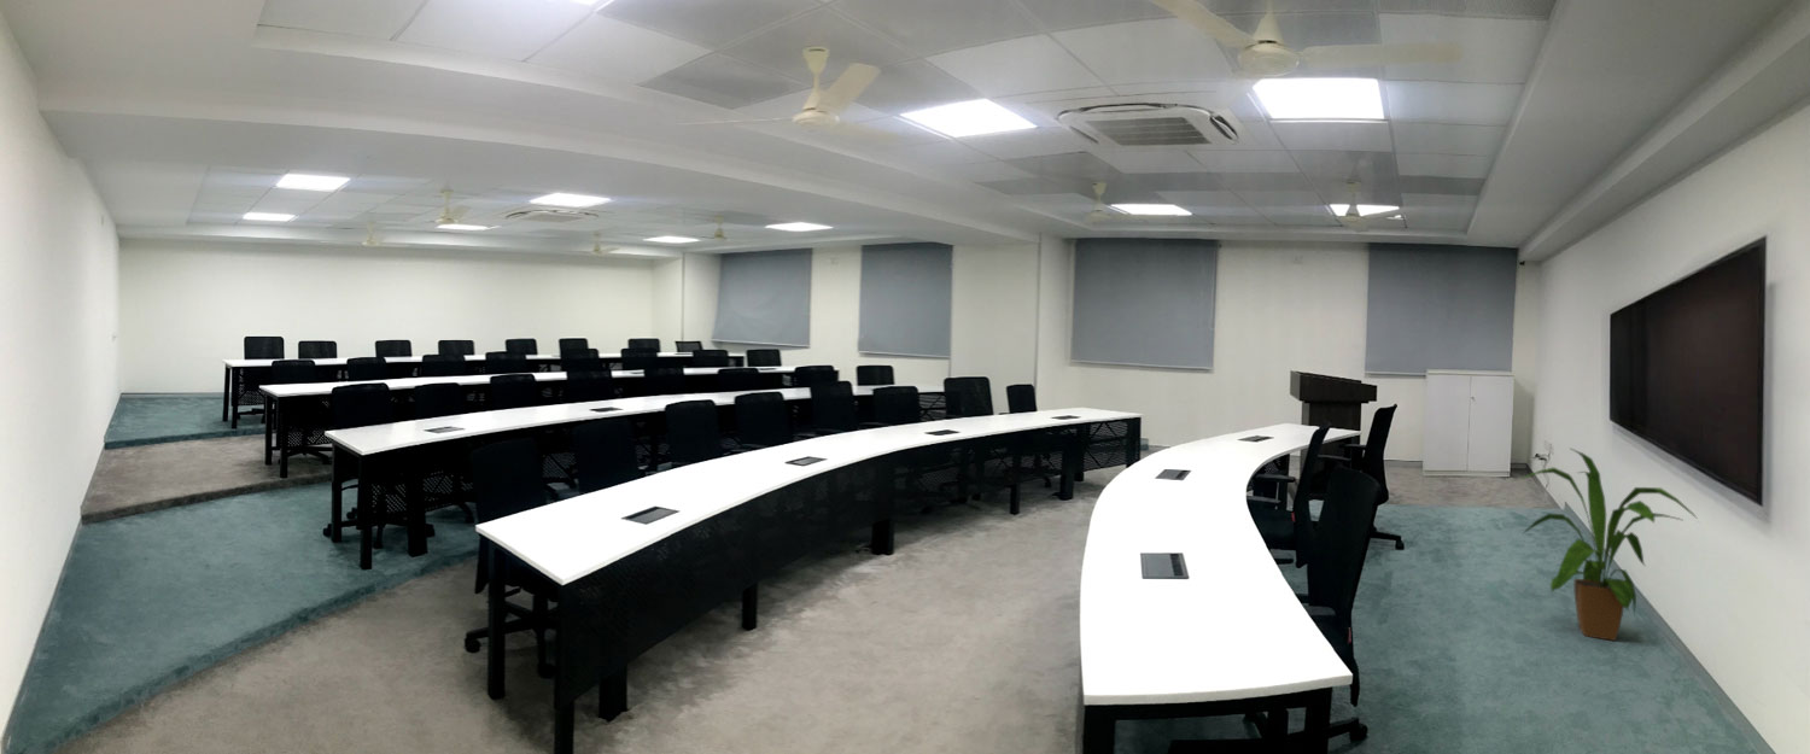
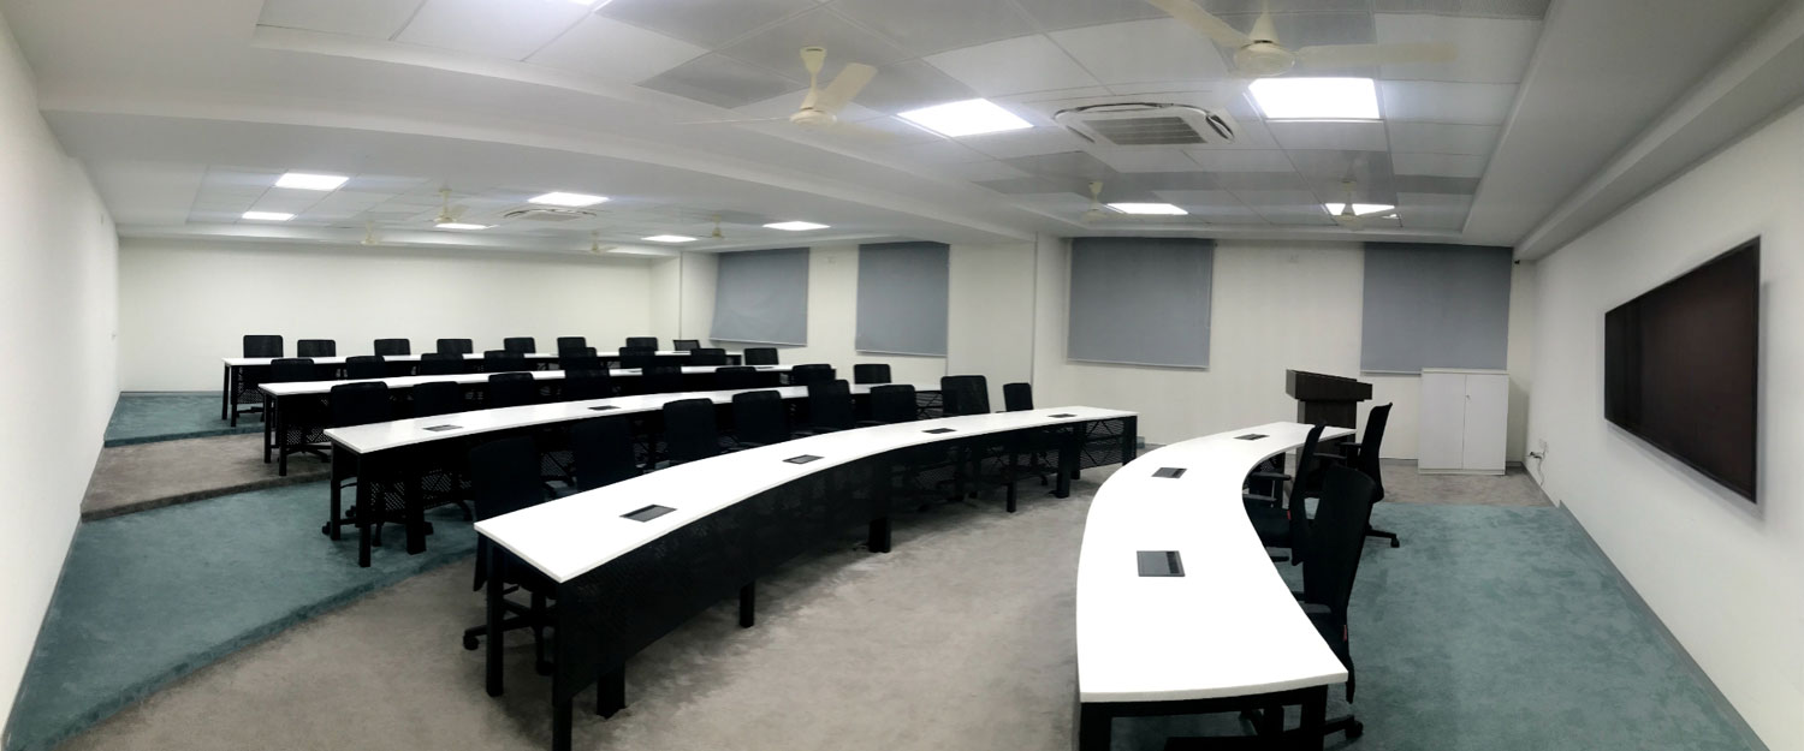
- house plant (1601, 546)
